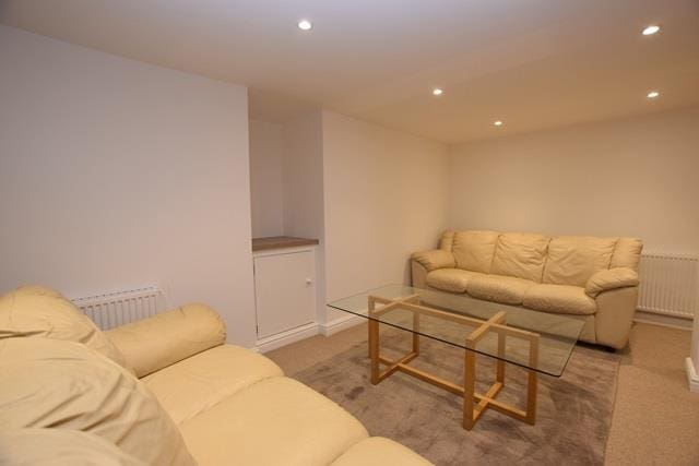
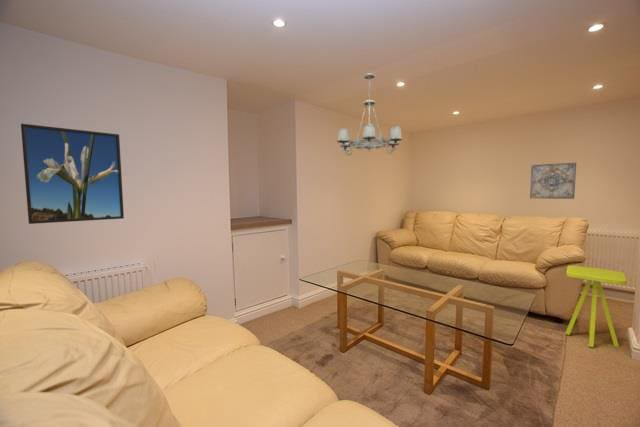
+ side table (592, 306)
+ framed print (77, 175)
+ wall art (552, 181)
+ chandelier (369, 114)
